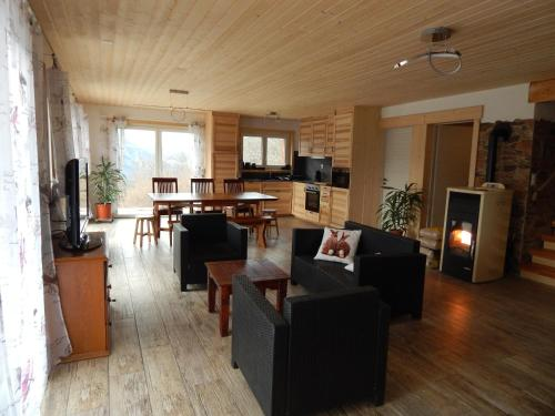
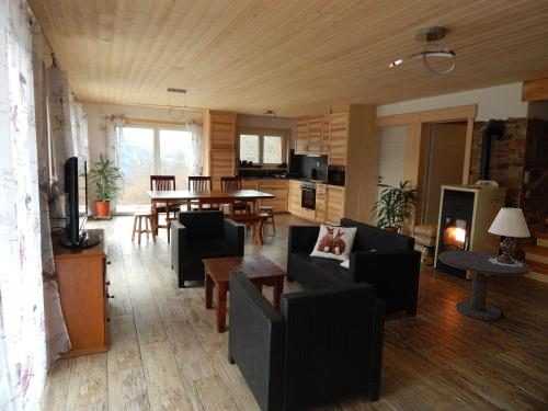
+ side table (479, 286)
+ table lamp (507, 236)
